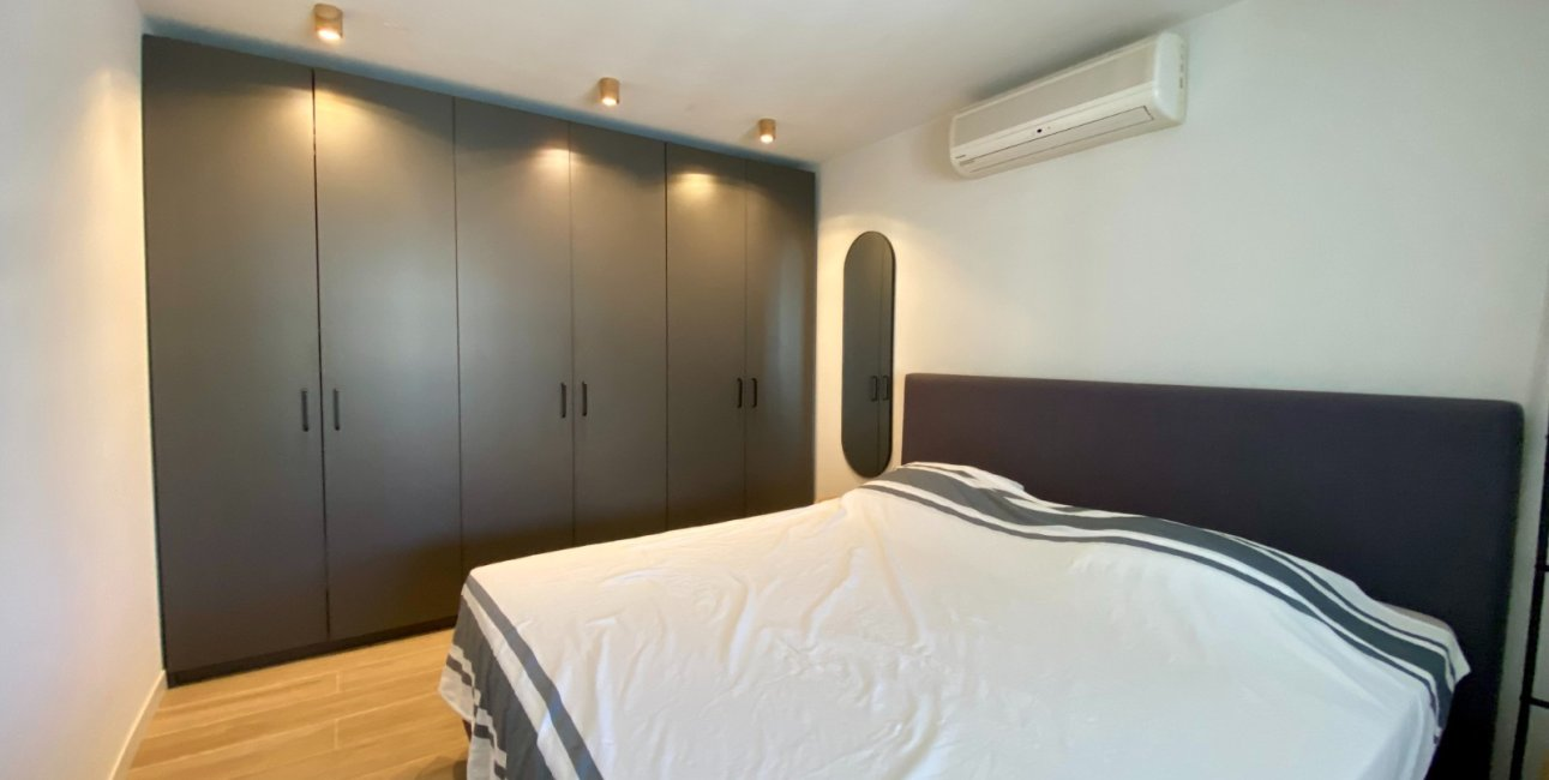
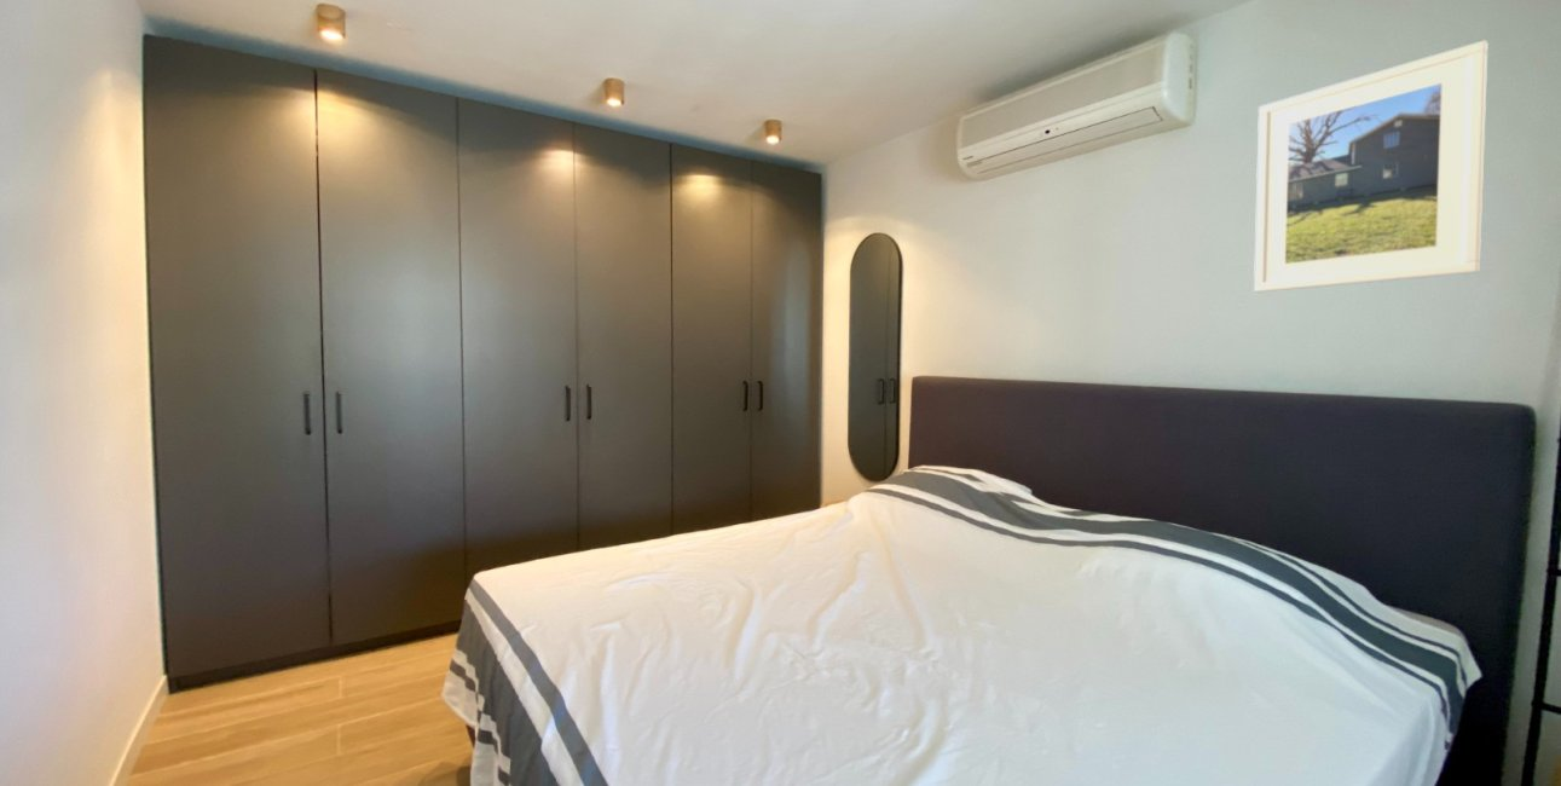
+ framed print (1357, 180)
